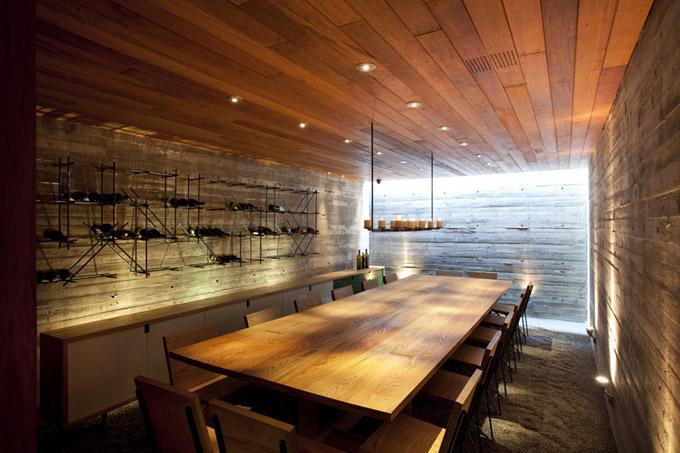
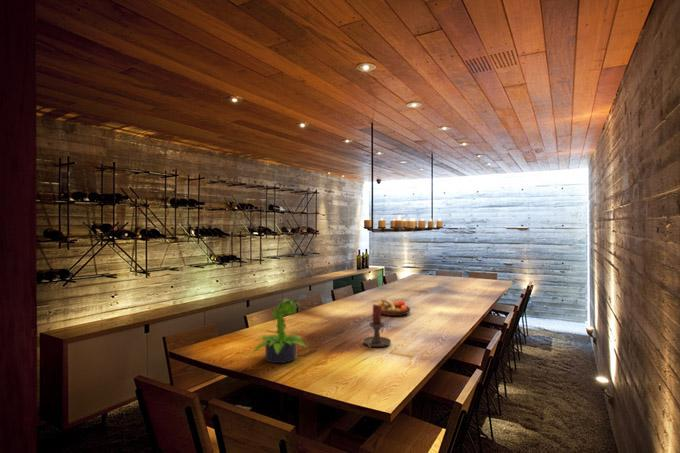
+ potted plant (281, 329)
+ fruit bowl (393, 306)
+ candle holder (375, 324)
